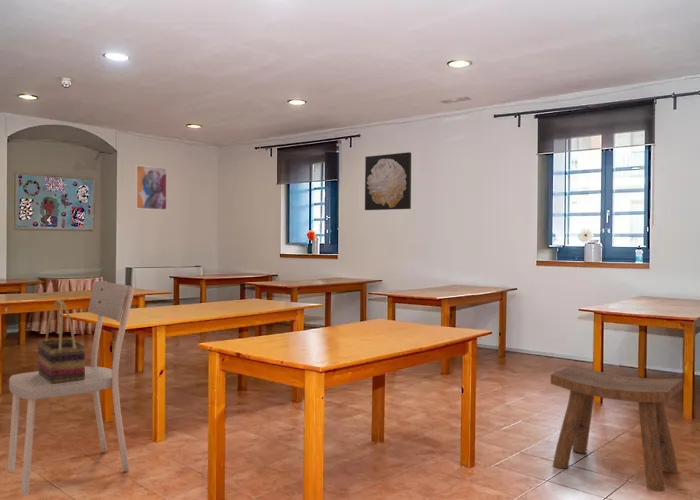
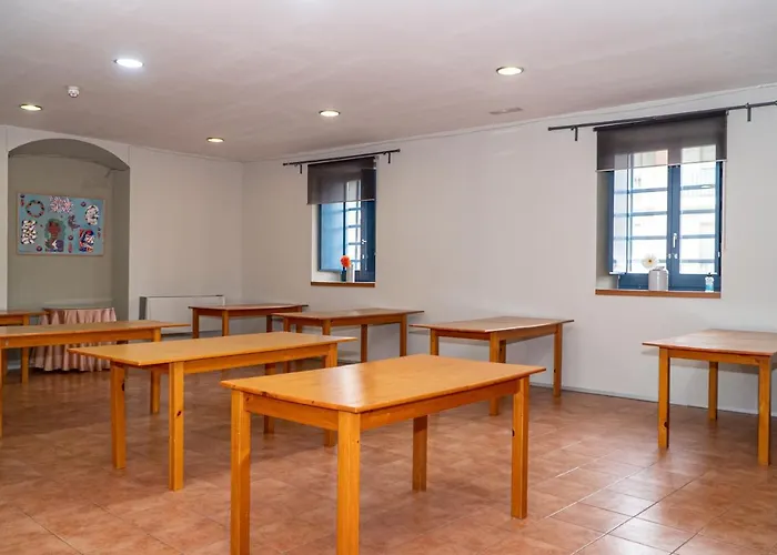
- dining chair (71, 381)
- stool (615, 399)
- woven basket (61, 337)
- wall art (151, 188)
- wall art (387, 182)
